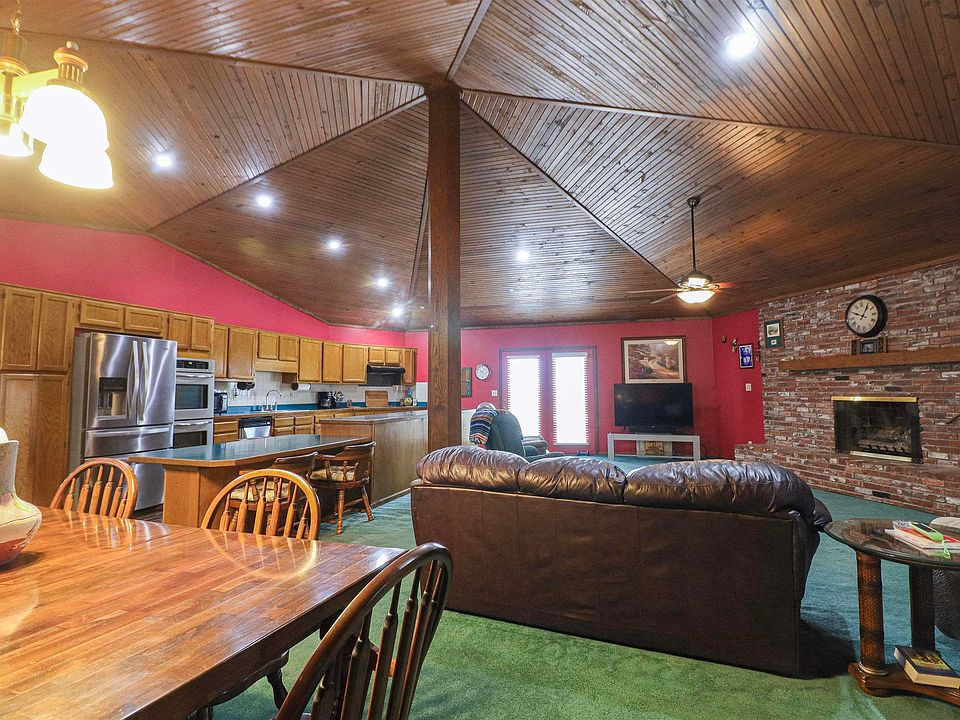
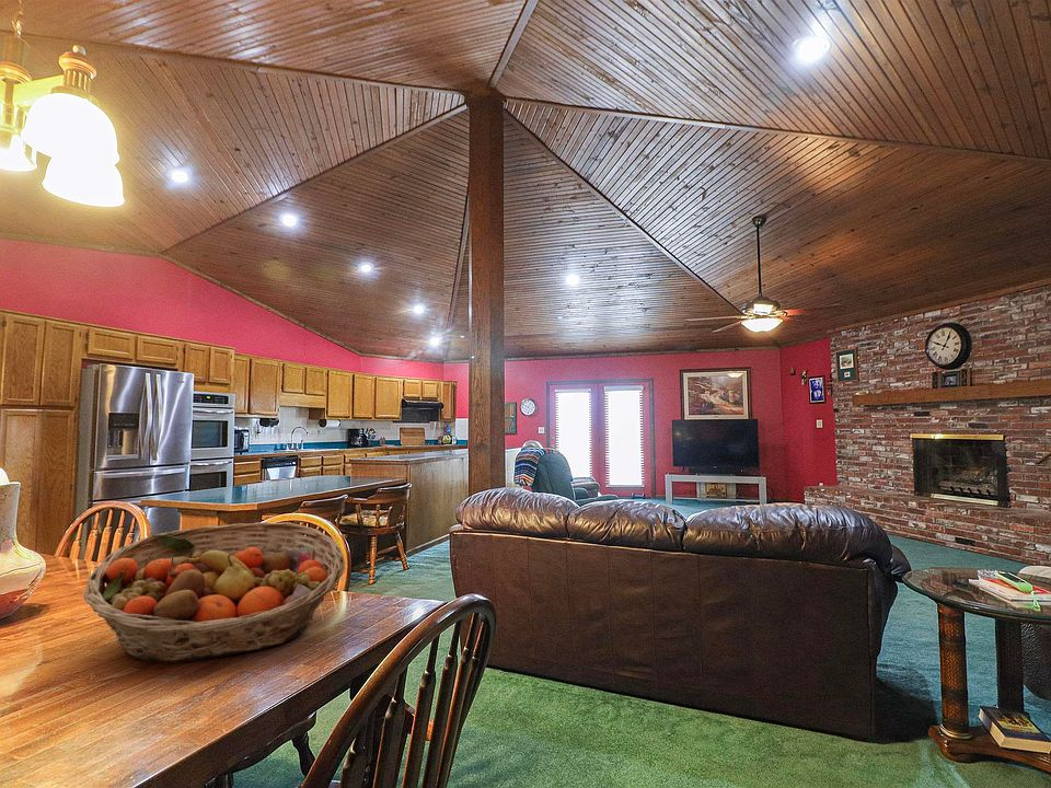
+ fruit basket (226, 583)
